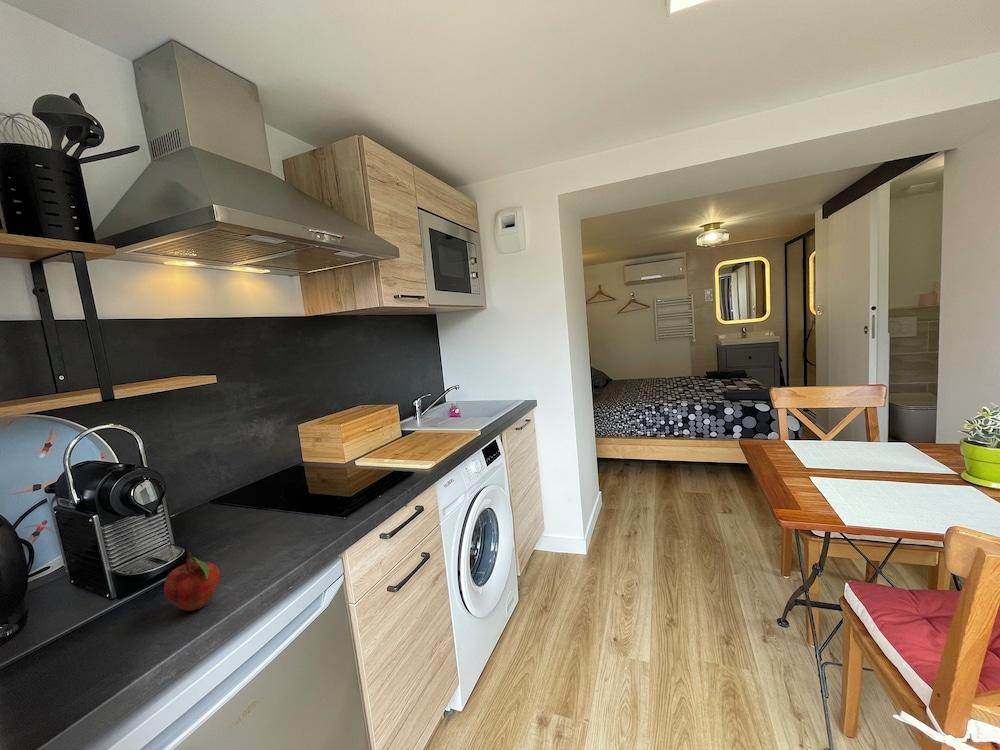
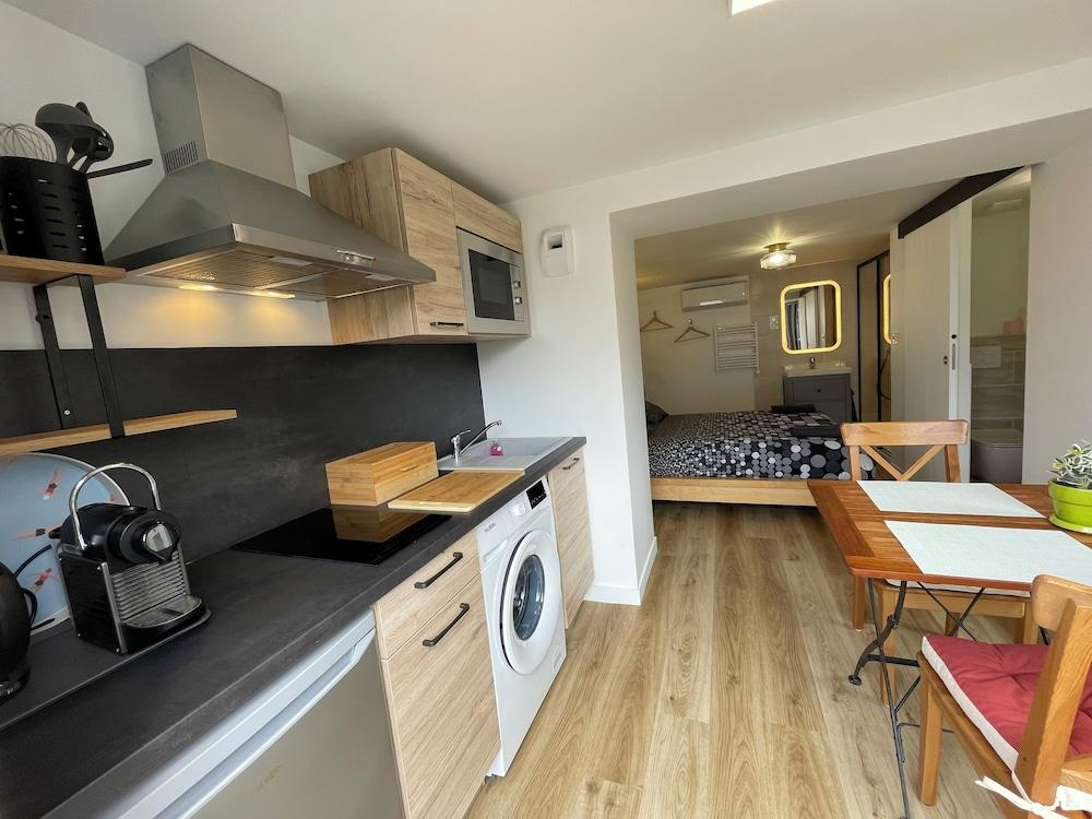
- fruit (193, 580)
